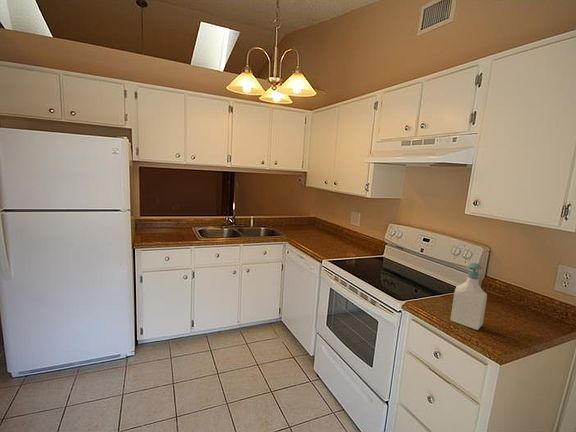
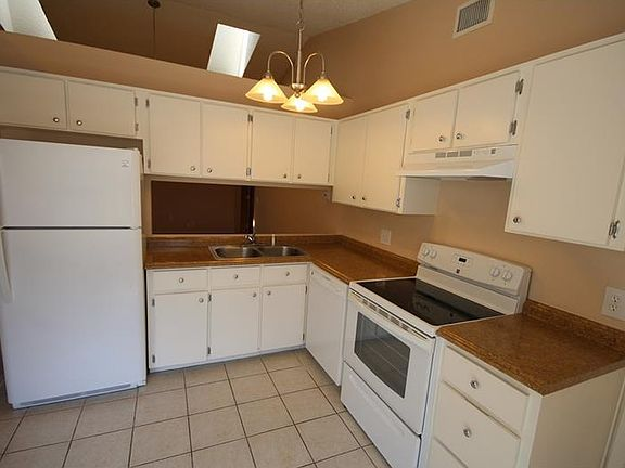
- soap bottle (470, 293)
